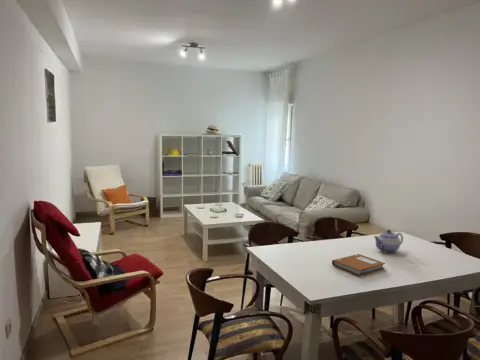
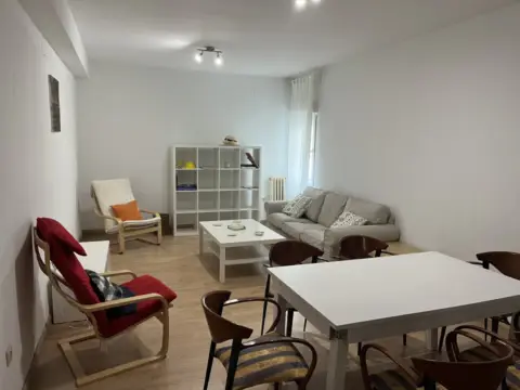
- teapot (388, 240)
- notebook (358, 263)
